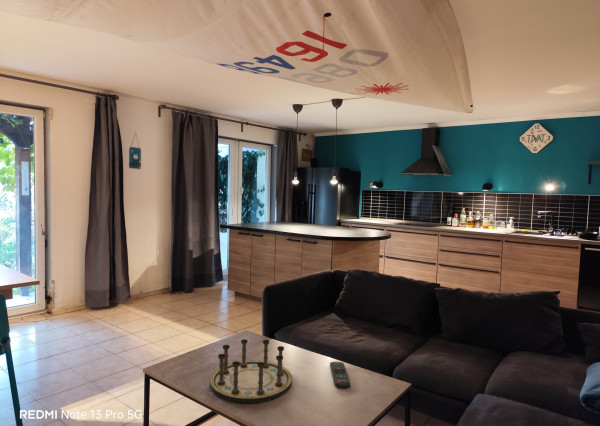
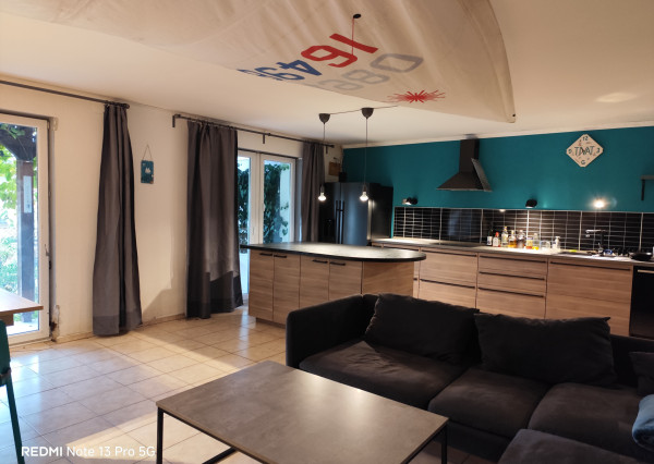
- remote control (339, 373)
- board game (251, 366)
